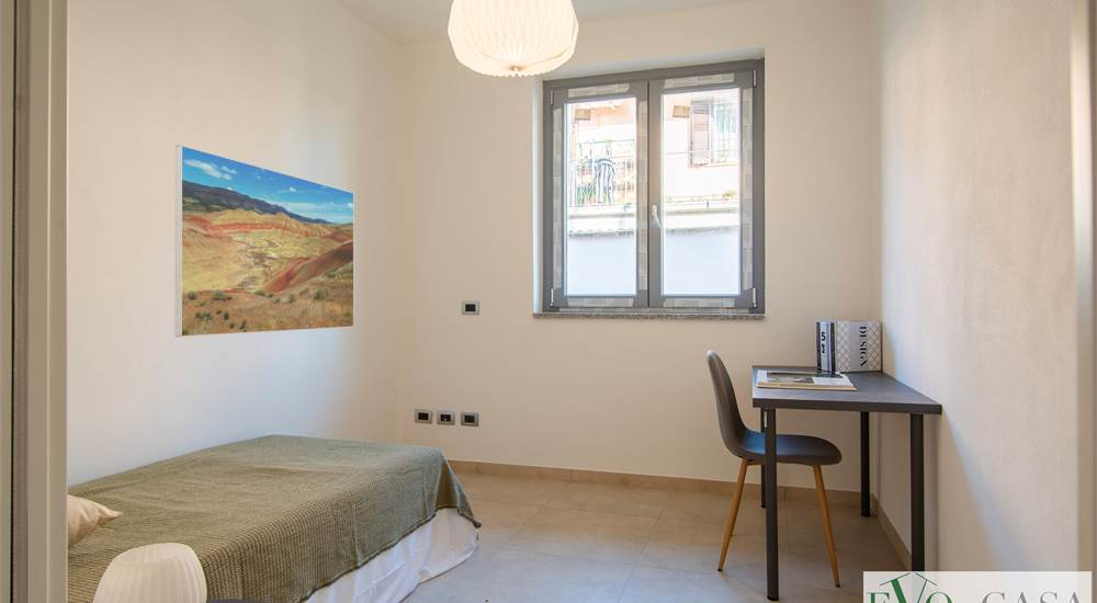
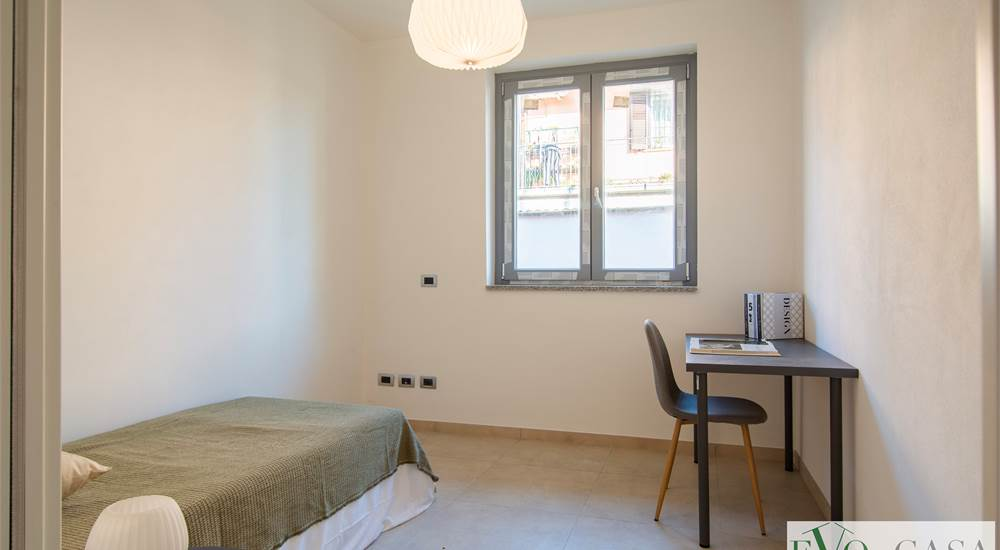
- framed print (280, 251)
